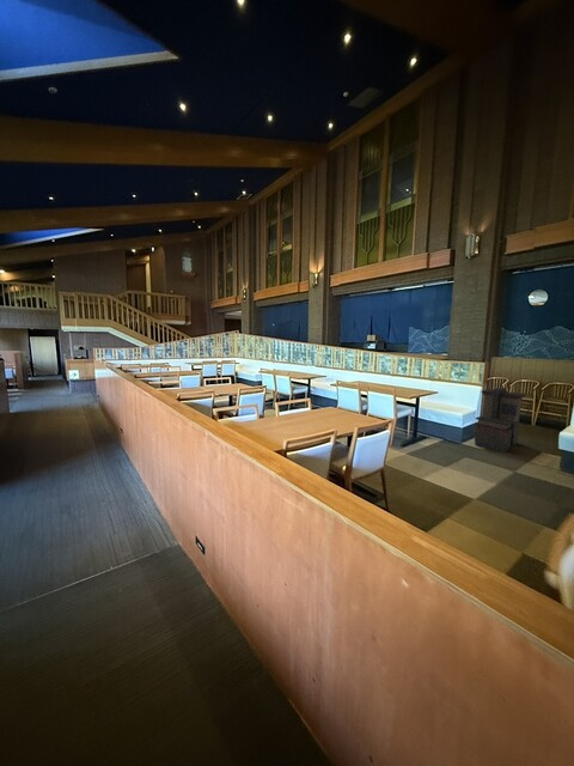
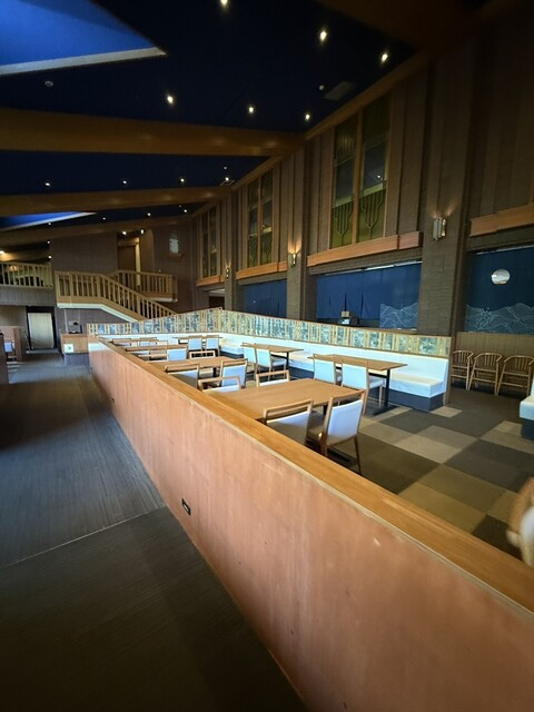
- storage bin (496, 417)
